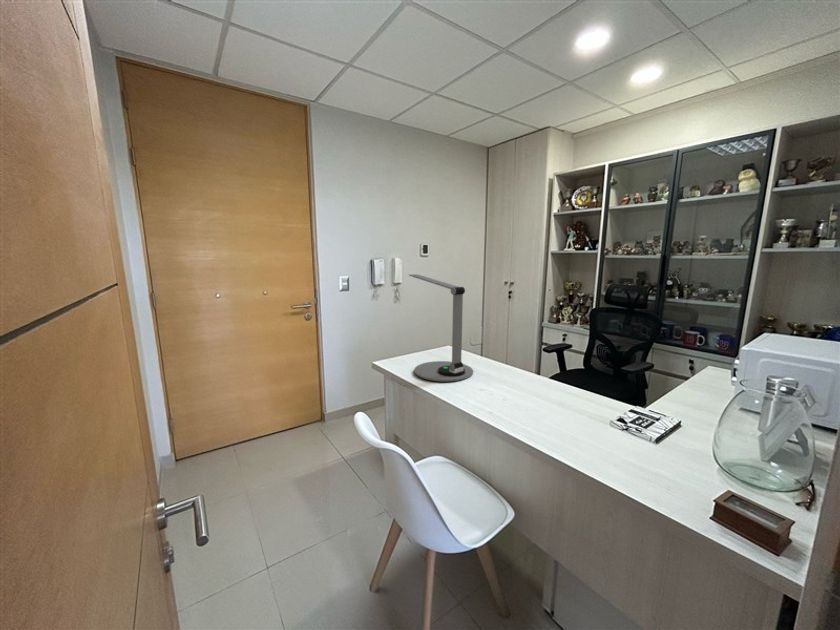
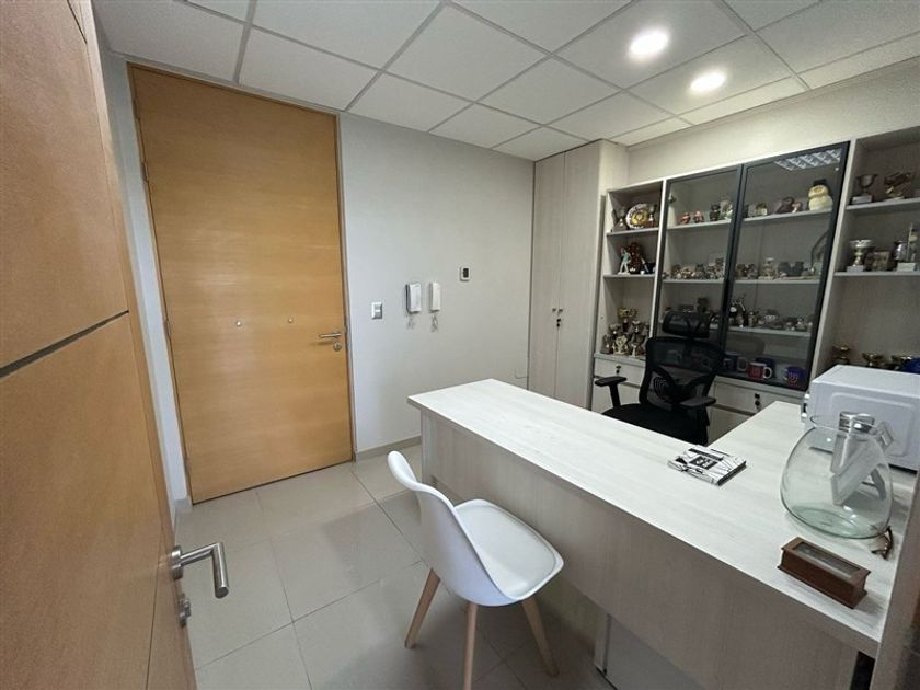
- desk lamp (453, 323)
